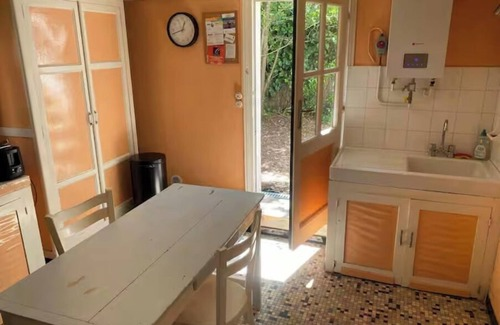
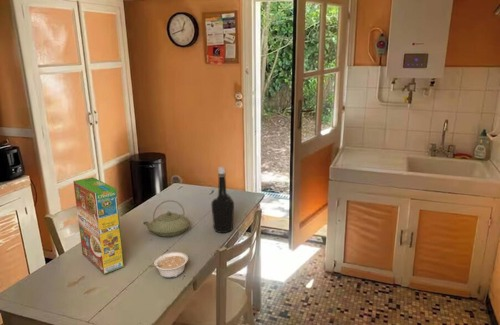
+ legume (170, 265)
+ cereal box (98, 223)
+ bottle (222, 199)
+ teapot (166, 216)
